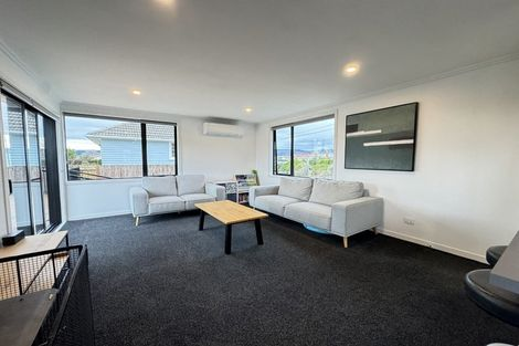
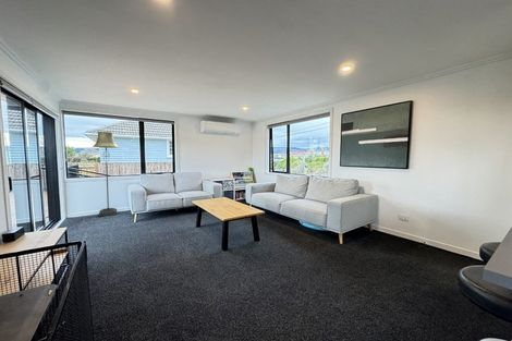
+ floor lamp (107, 173)
